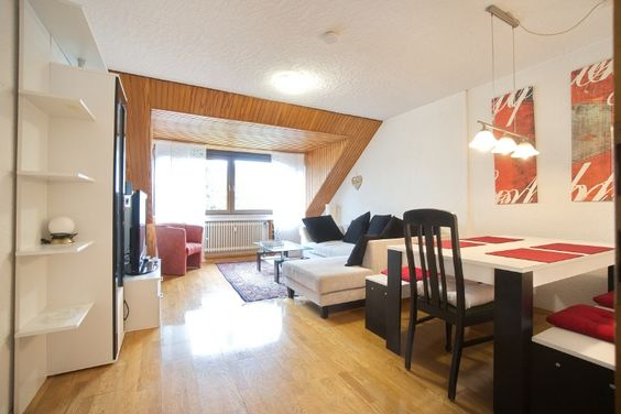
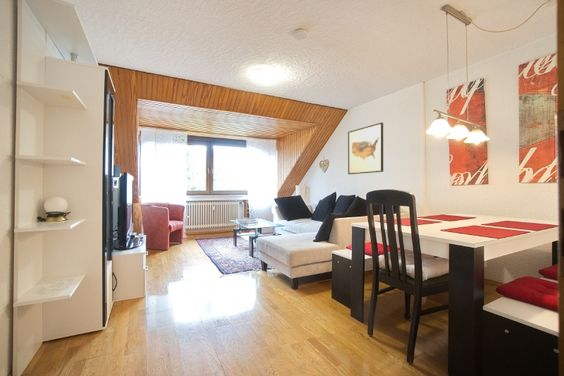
+ wall art (364, 150)
